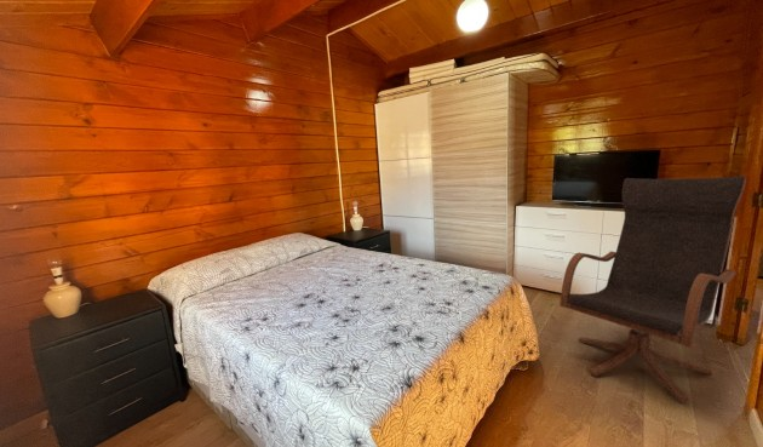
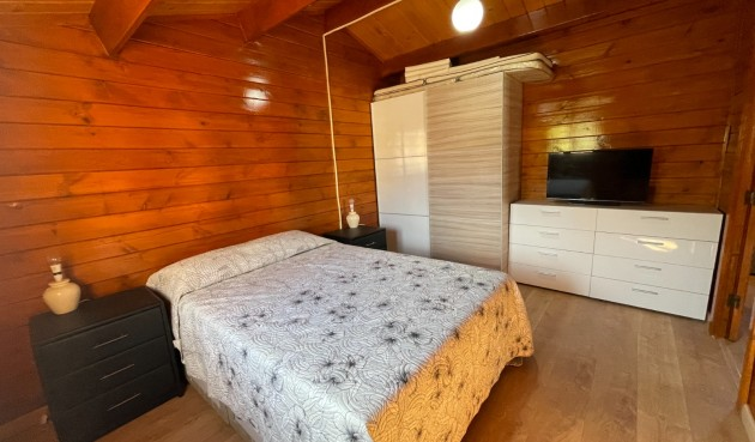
- lounge chair (647, 273)
